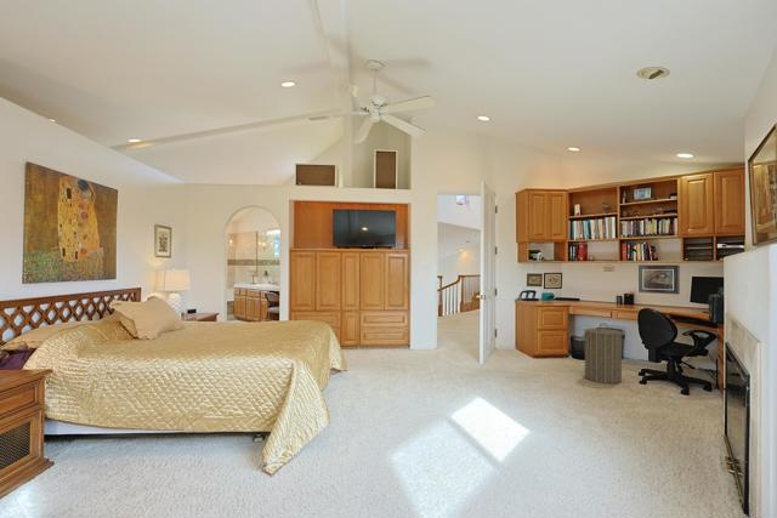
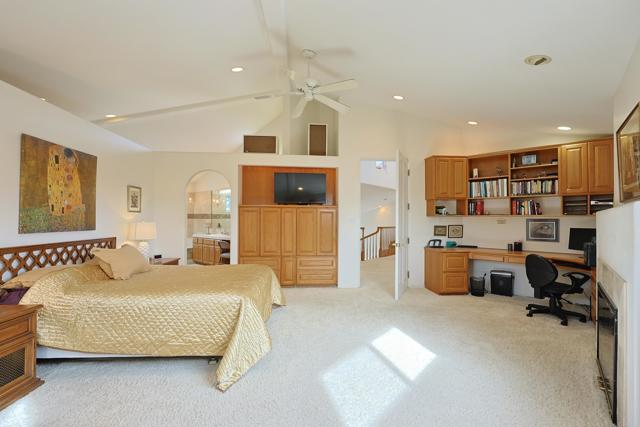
- laundry hamper (602, 351)
